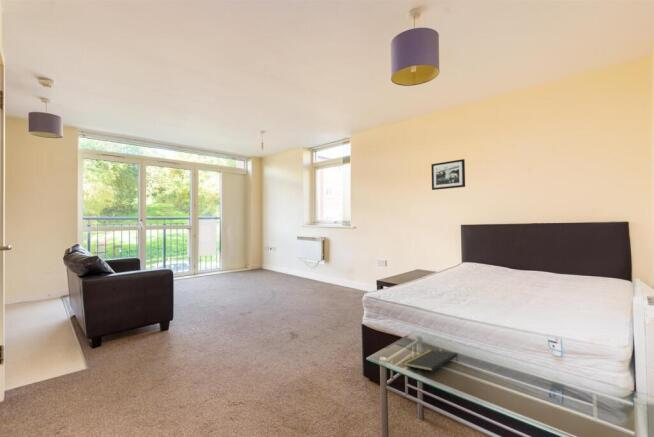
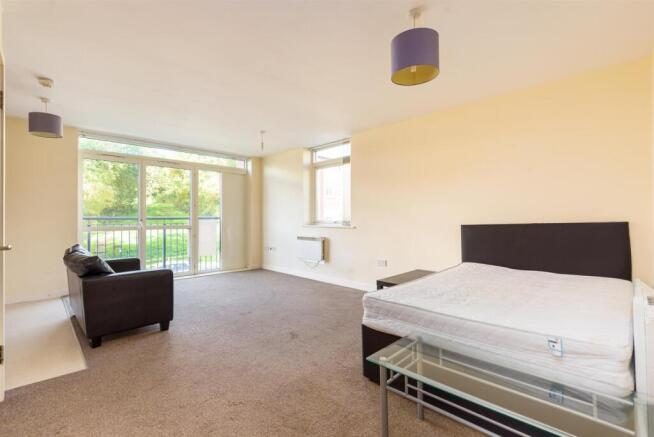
- notepad (430, 359)
- picture frame (447, 175)
